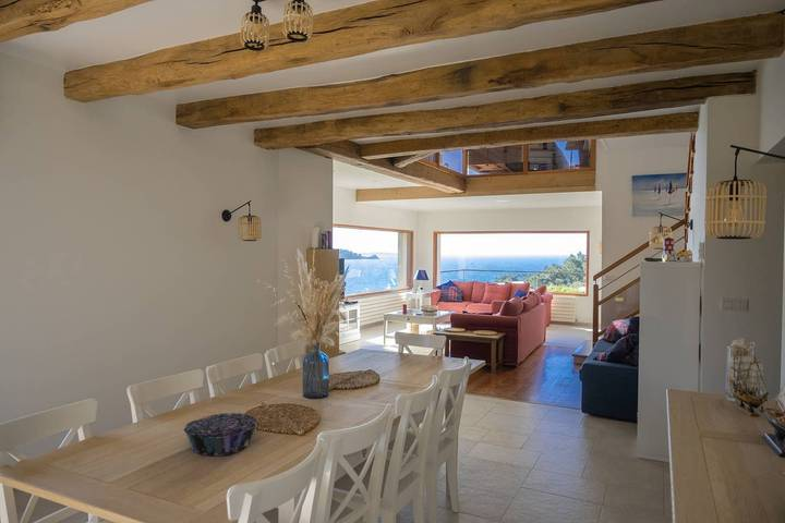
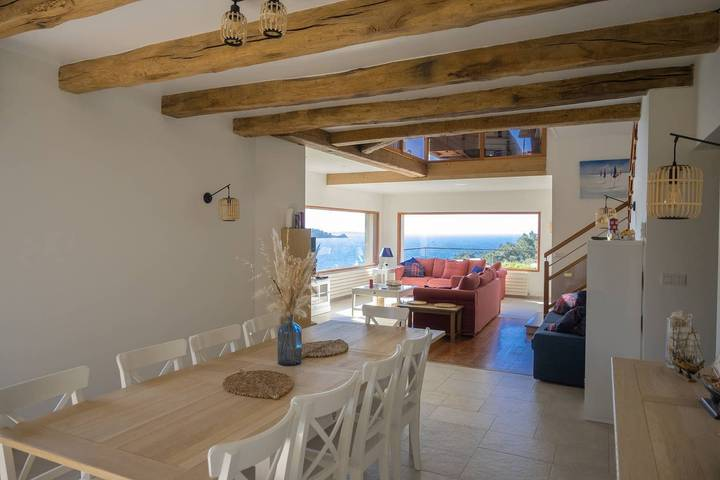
- decorative bowl (221, 434)
